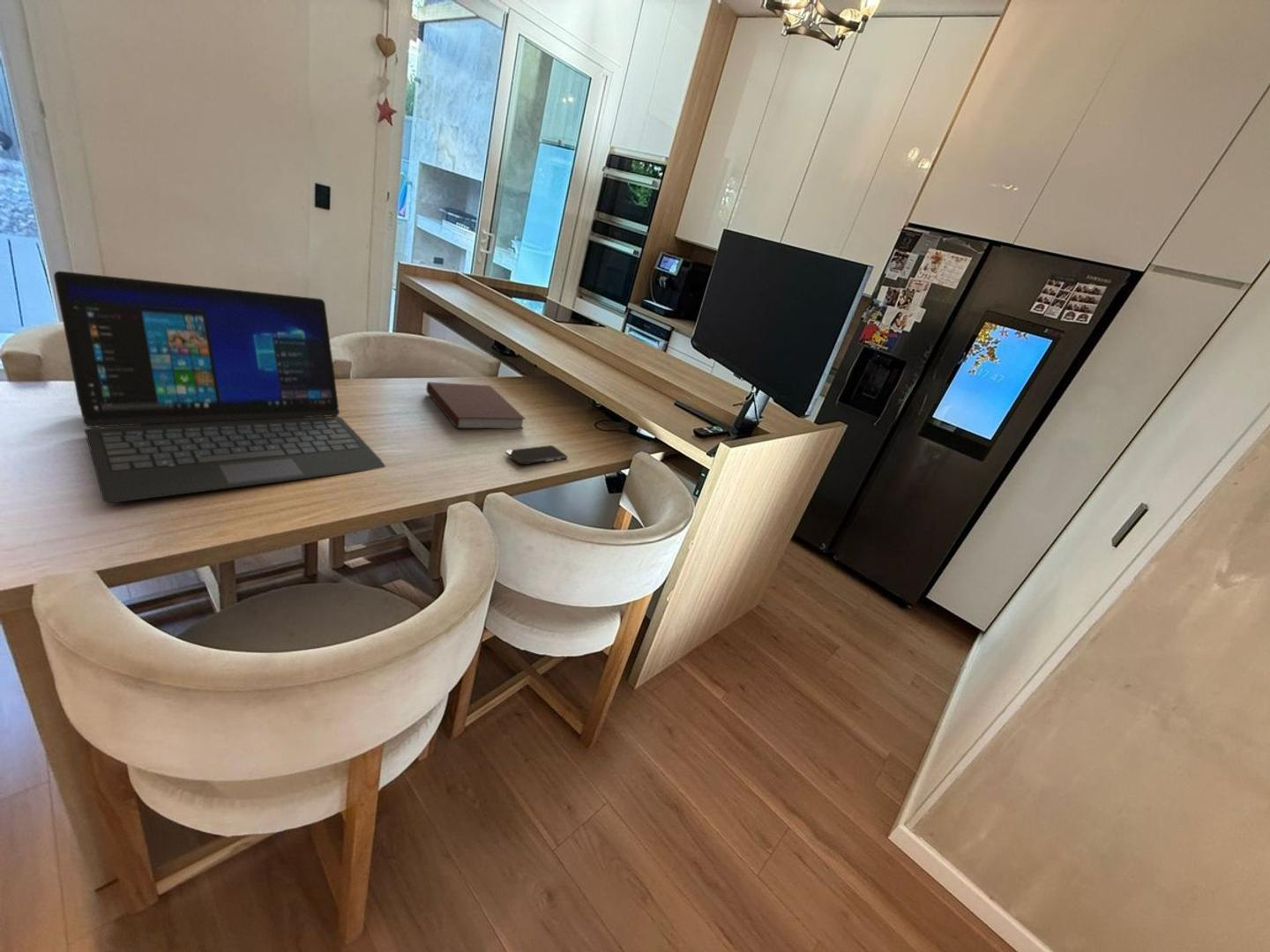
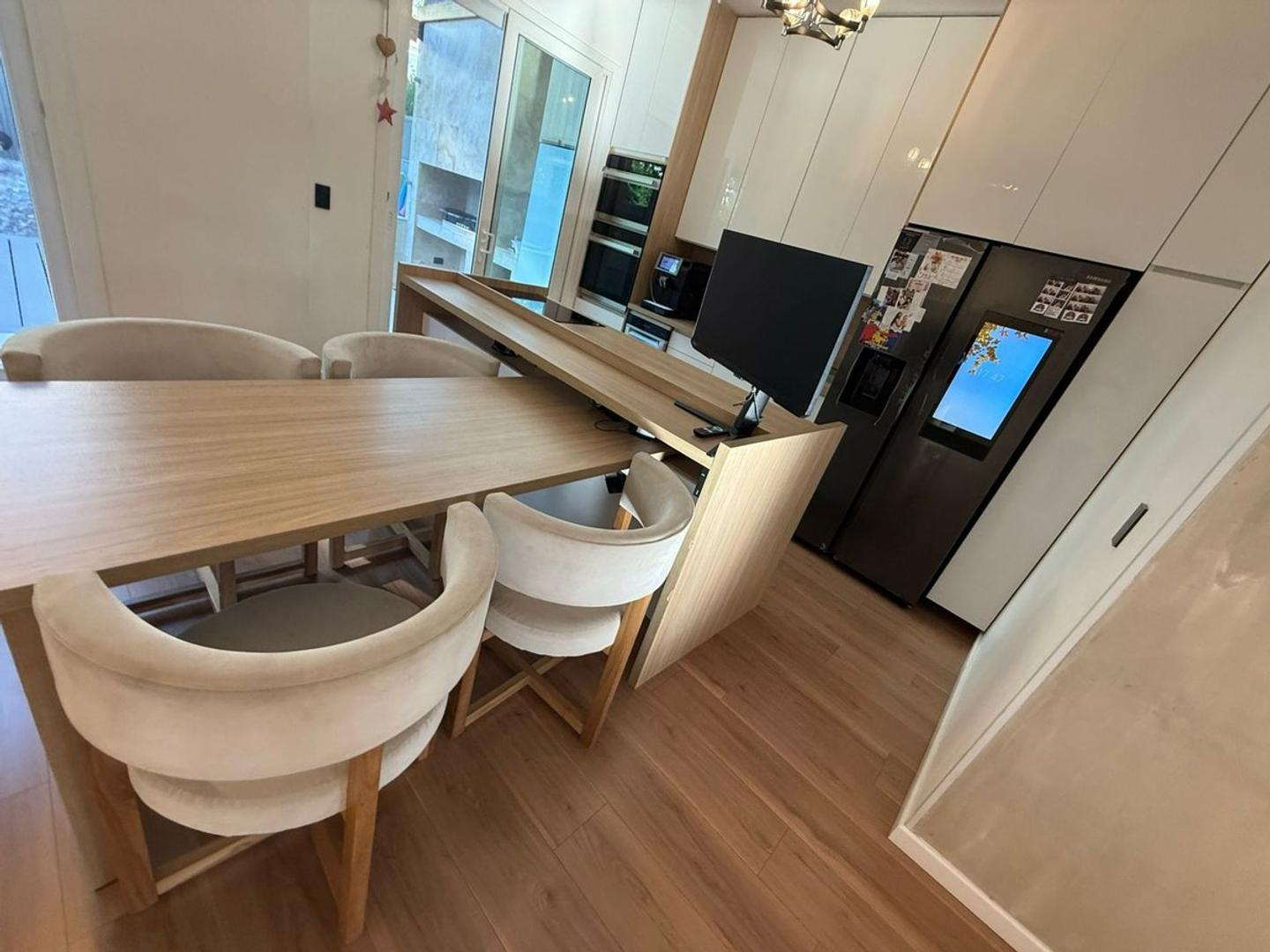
- notebook (474, 405)
- smartphone (537, 455)
- laptop (237, 379)
